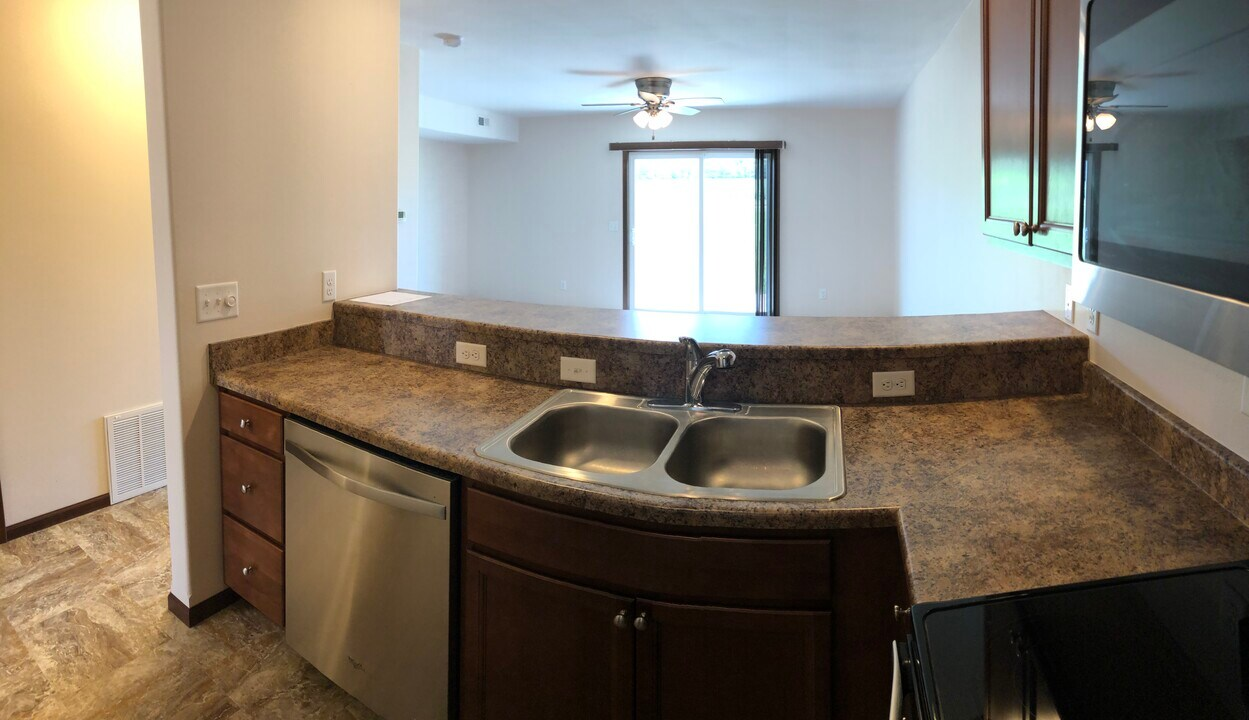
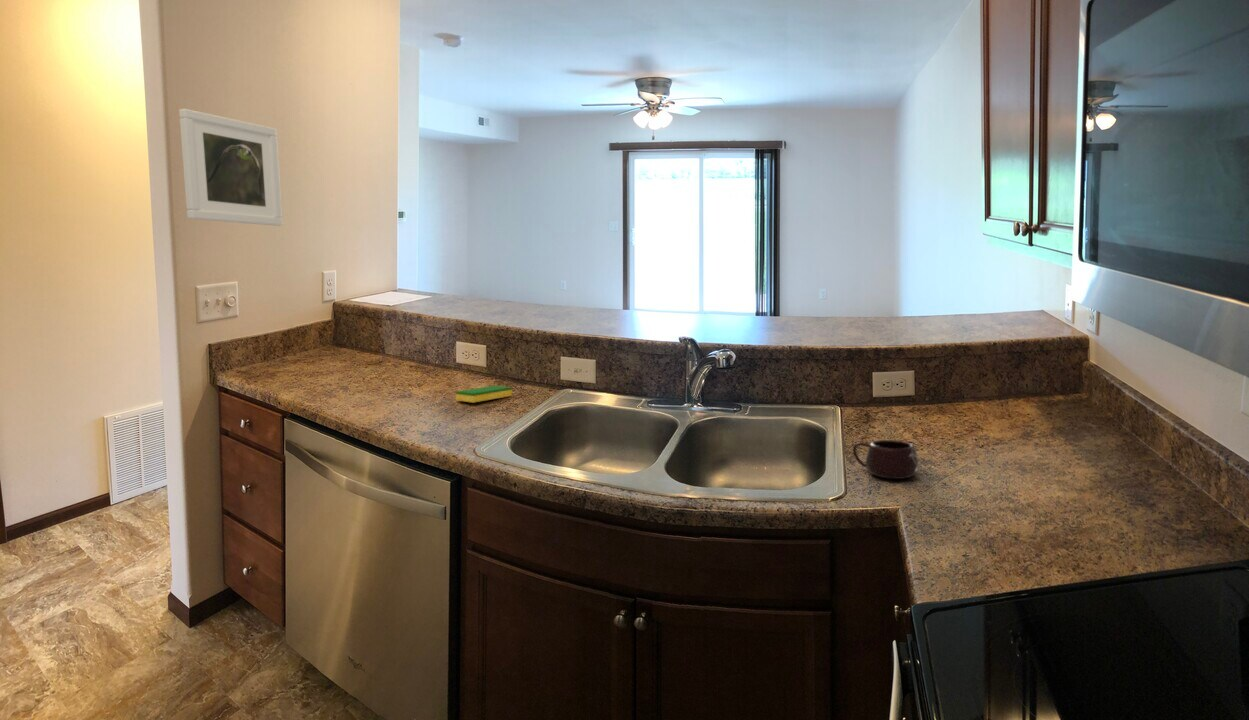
+ dish sponge (484, 393)
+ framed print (234, 171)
+ mug (884, 458)
